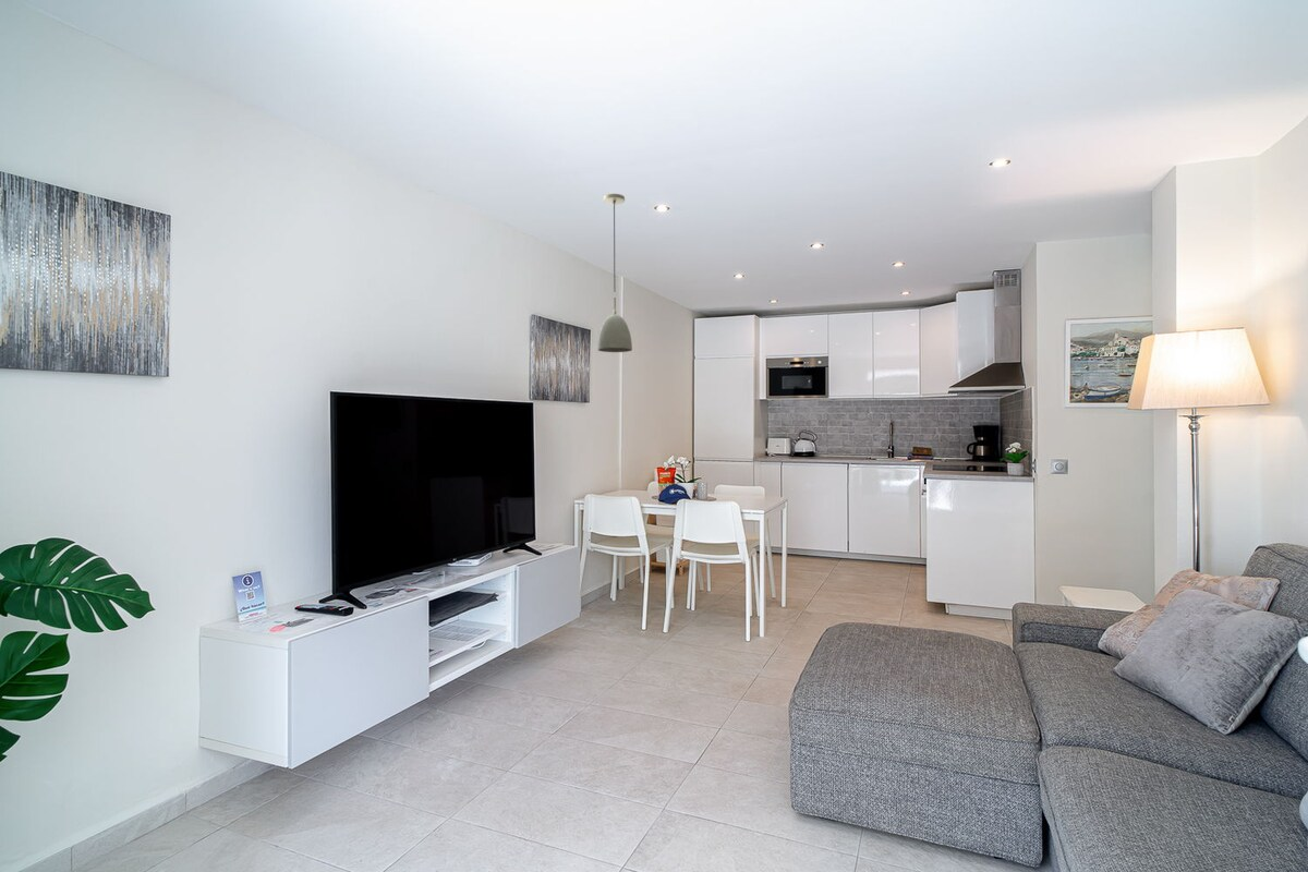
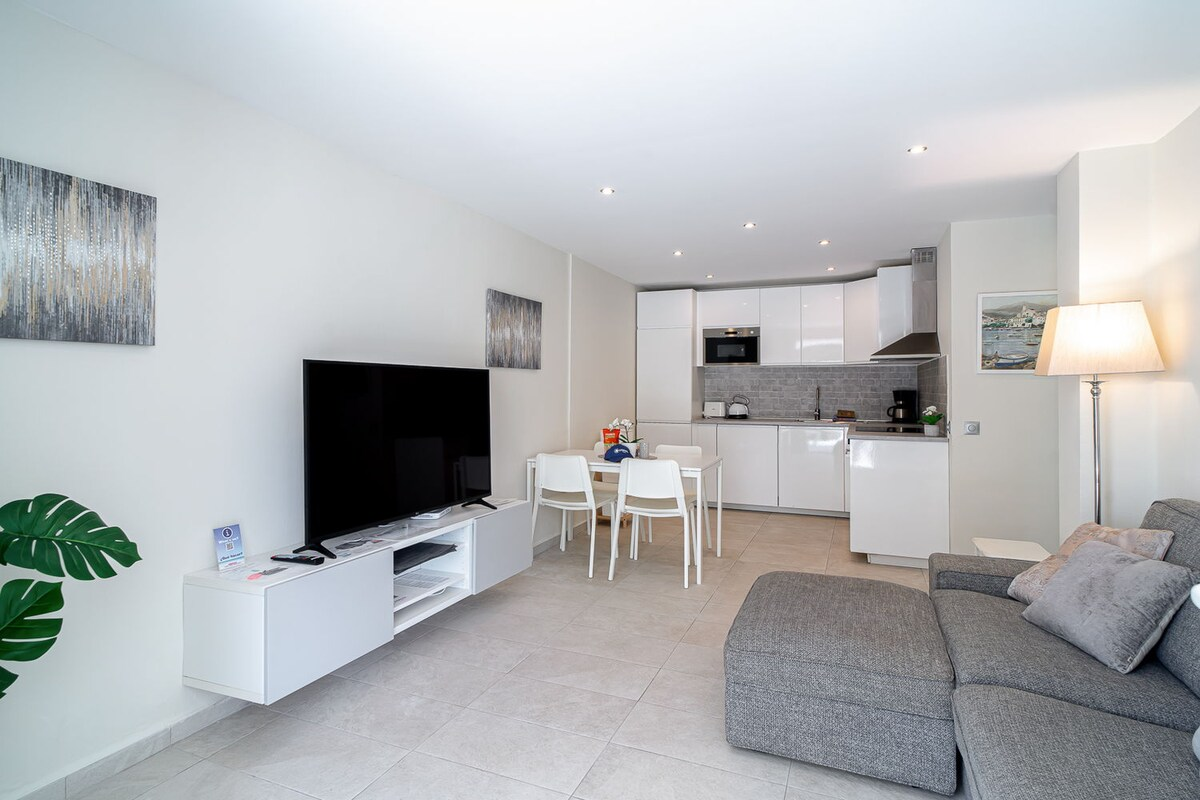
- light fixture (614, 274)
